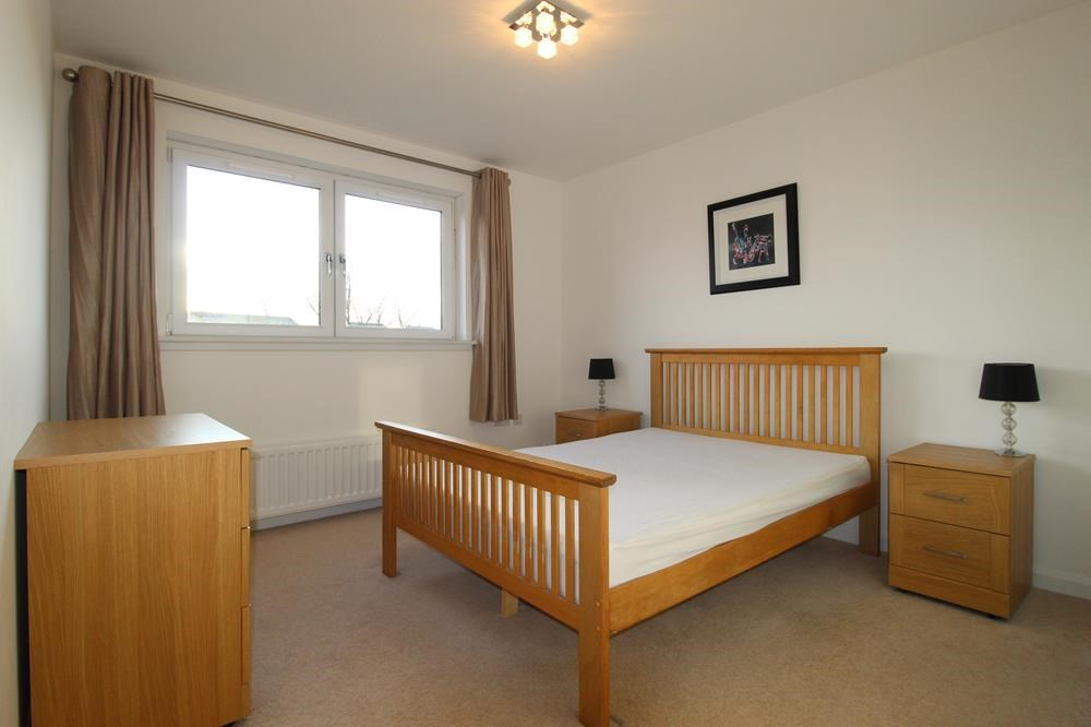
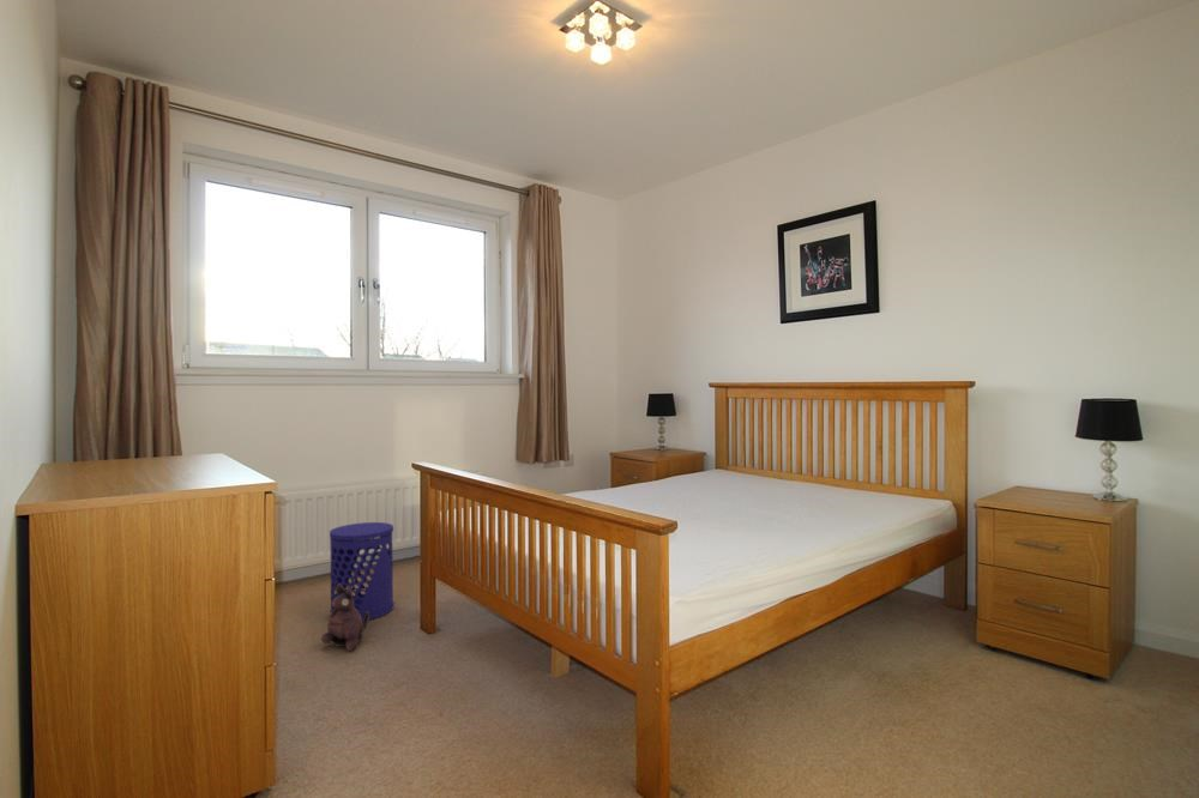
+ plush toy (350, 611)
+ waste bin (362, 569)
